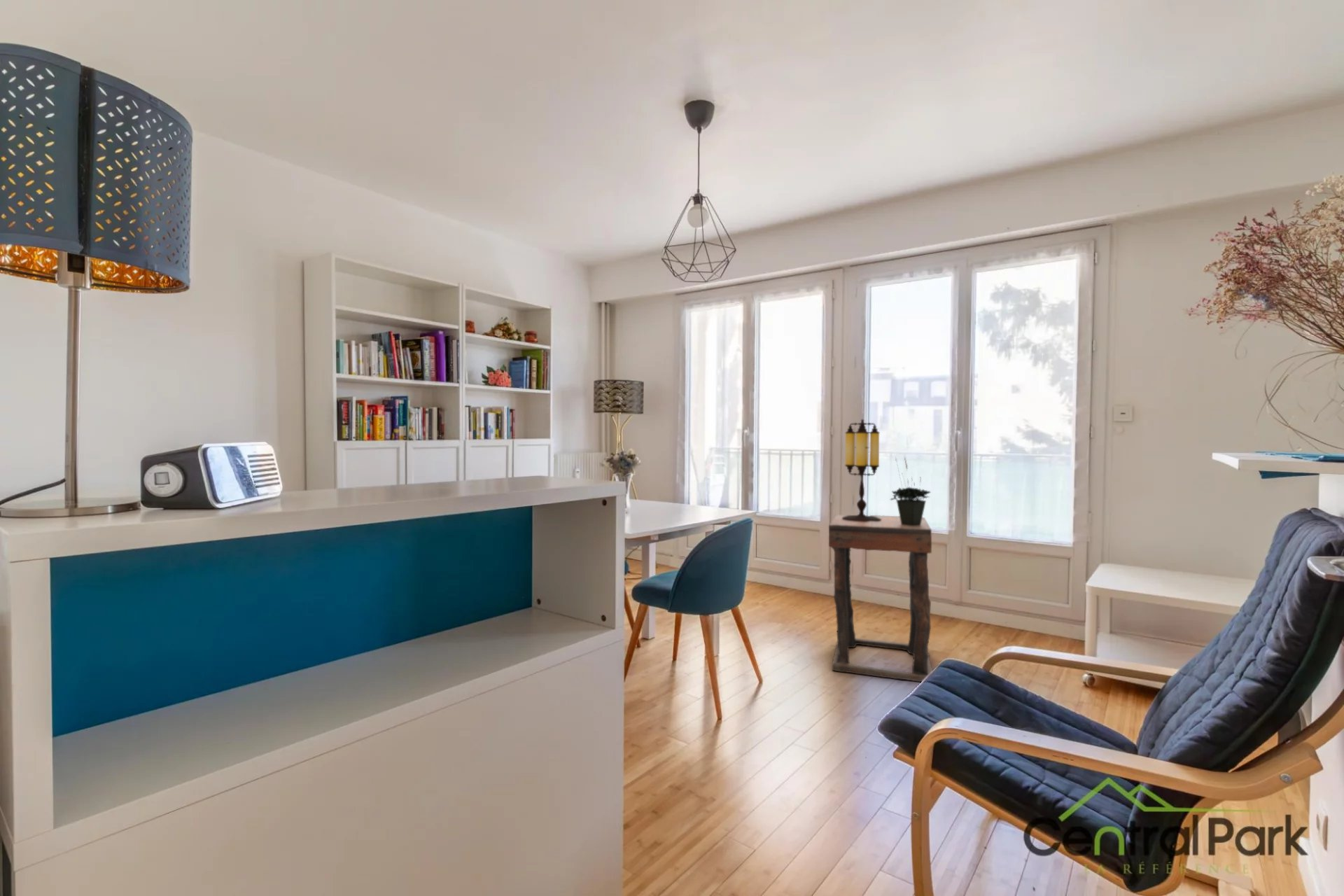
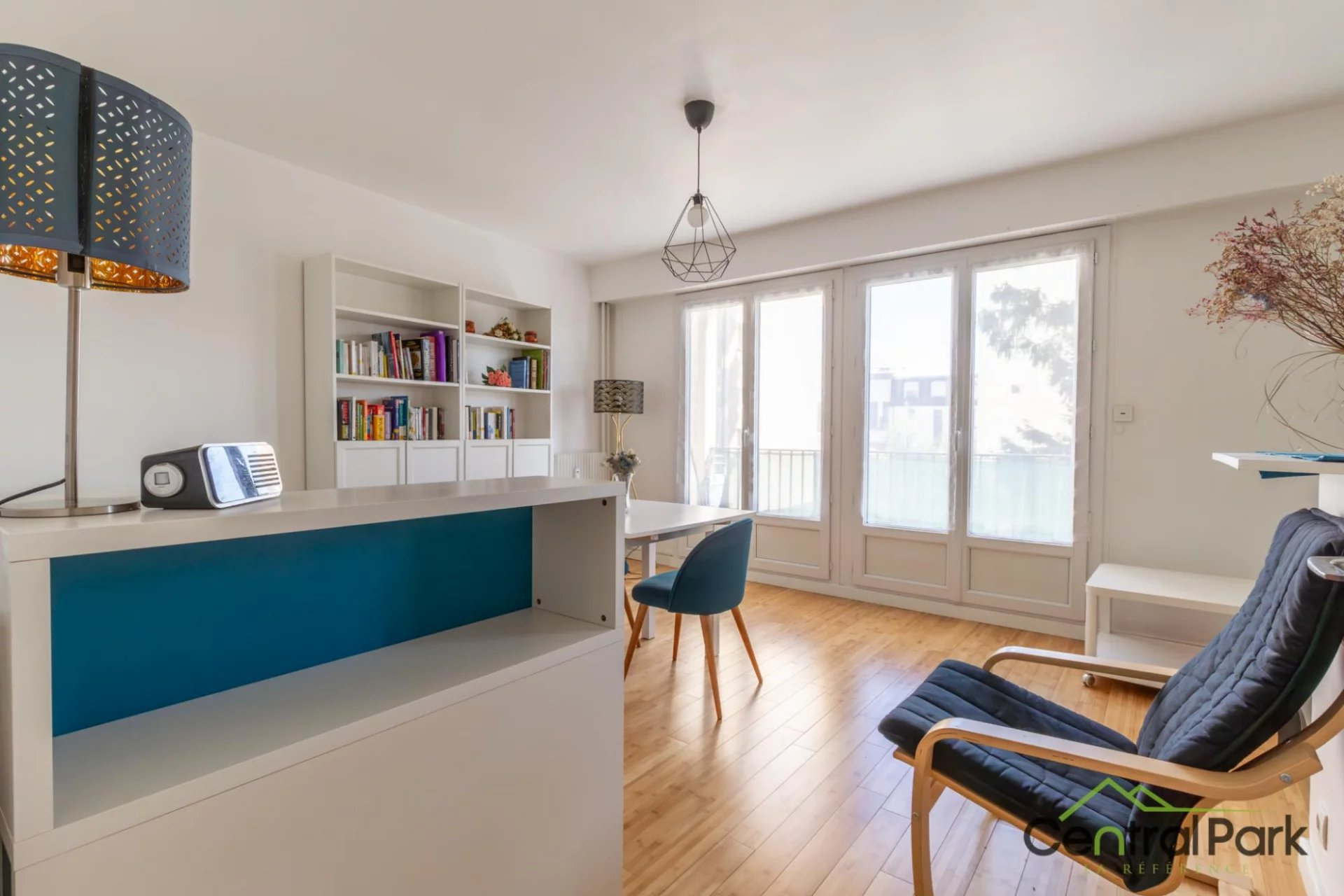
- side table (909, 589)
- table lamp (862, 468)
- potted plant (909, 489)
